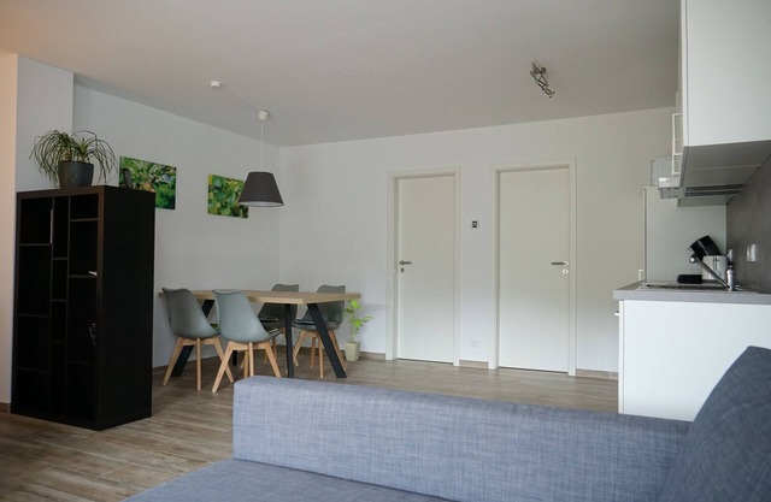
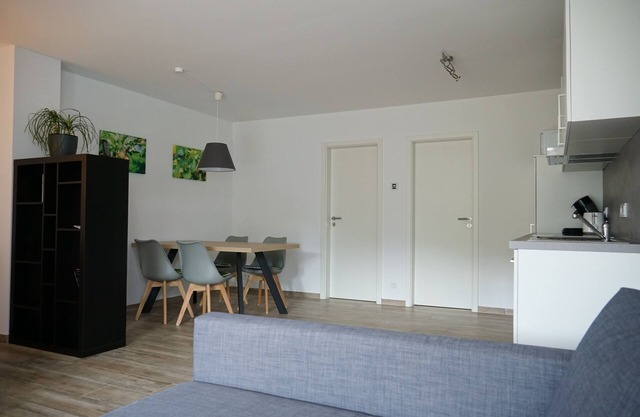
- house plant (357, 329)
